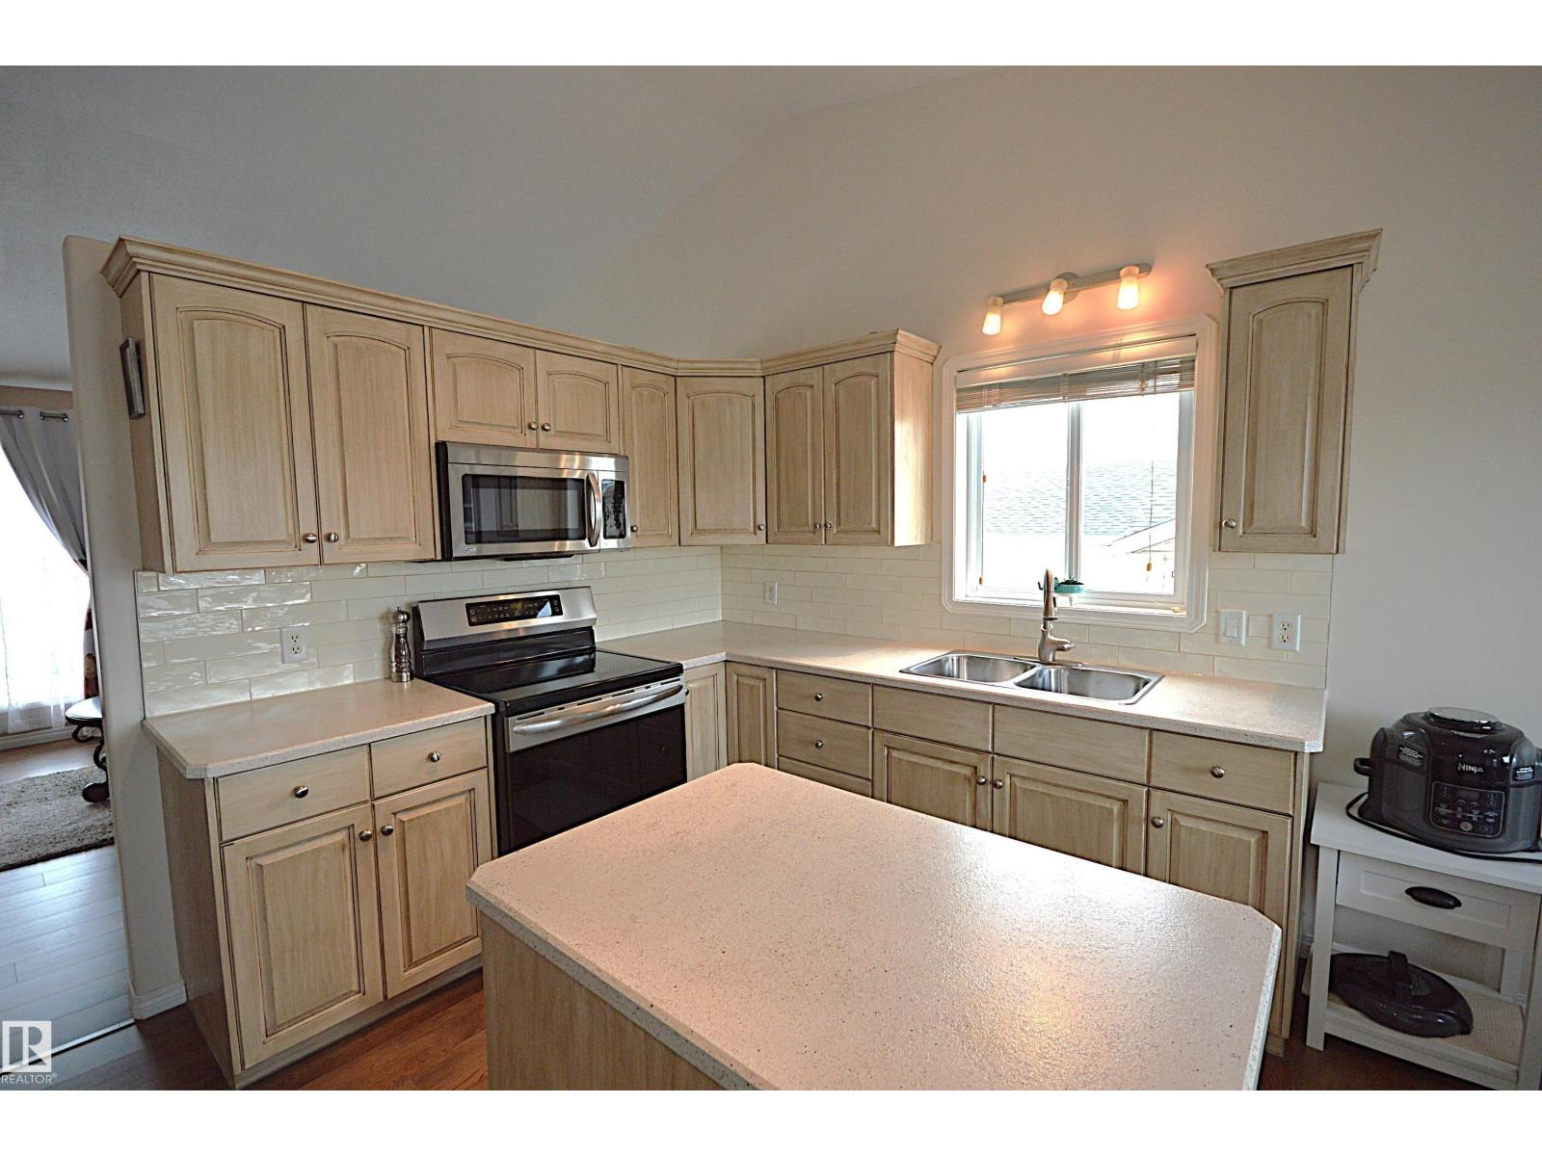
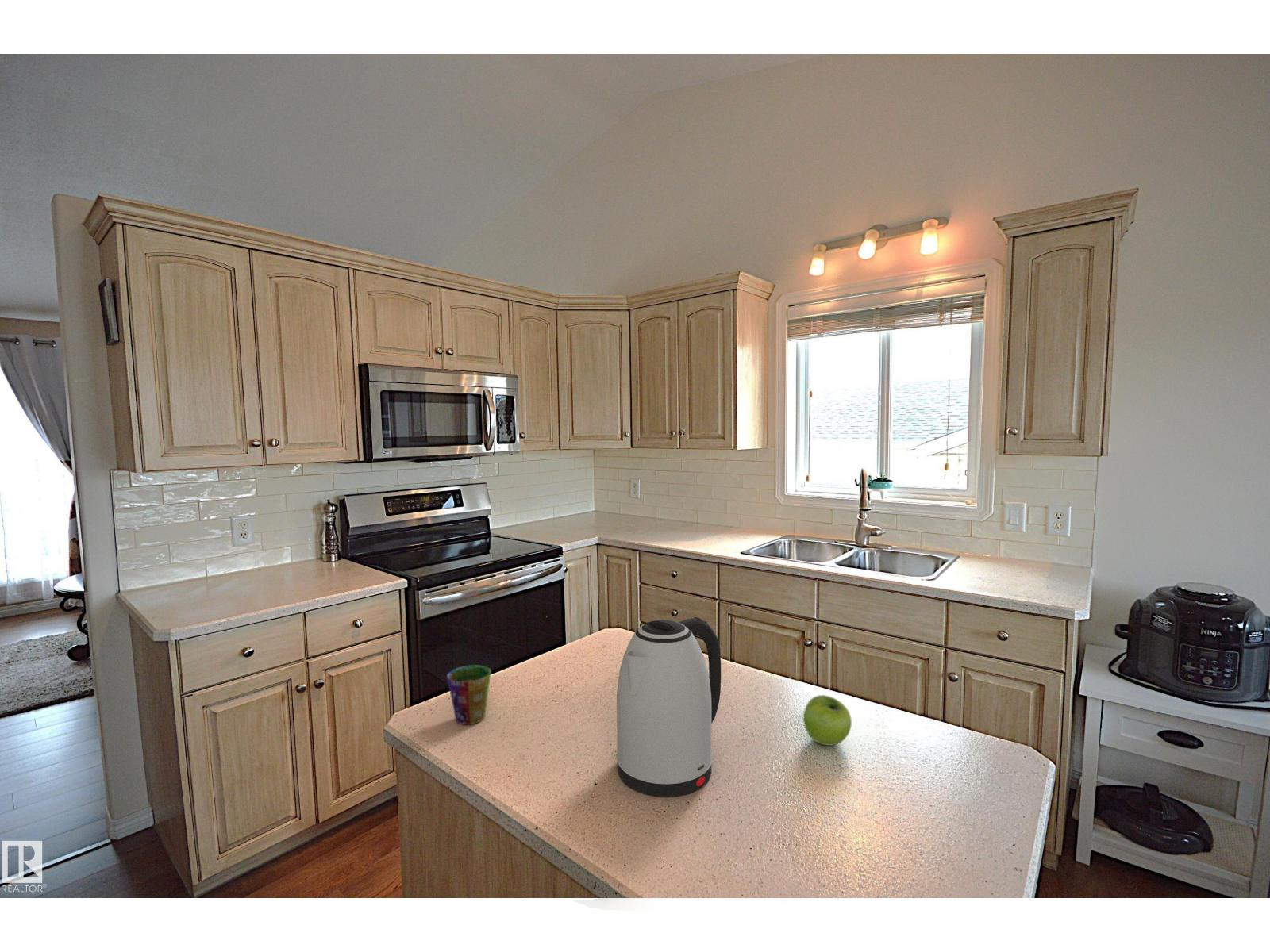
+ fruit (826, 720)
+ kettle (675, 690)
+ cup (467, 698)
